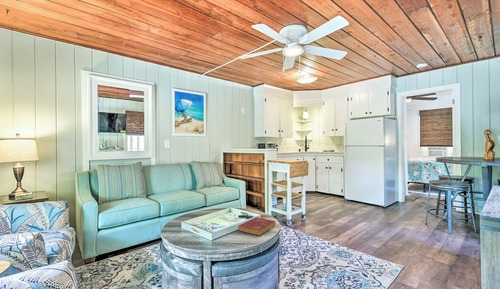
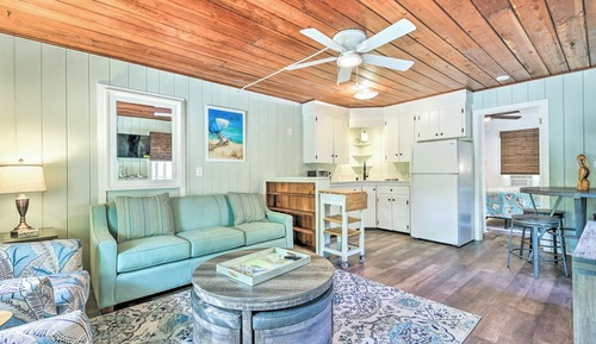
- book (257, 225)
